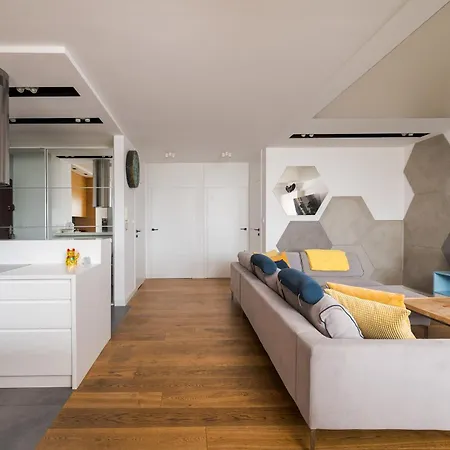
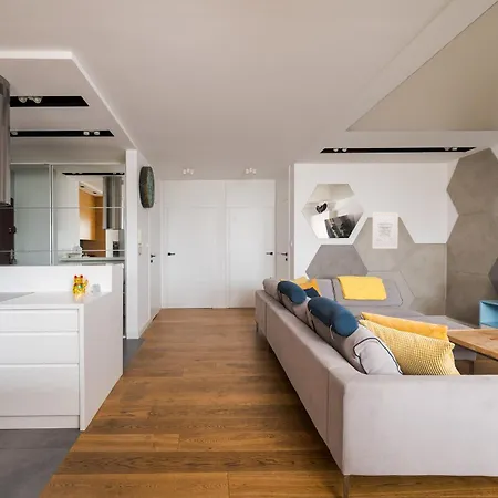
+ wall art (384, 230)
